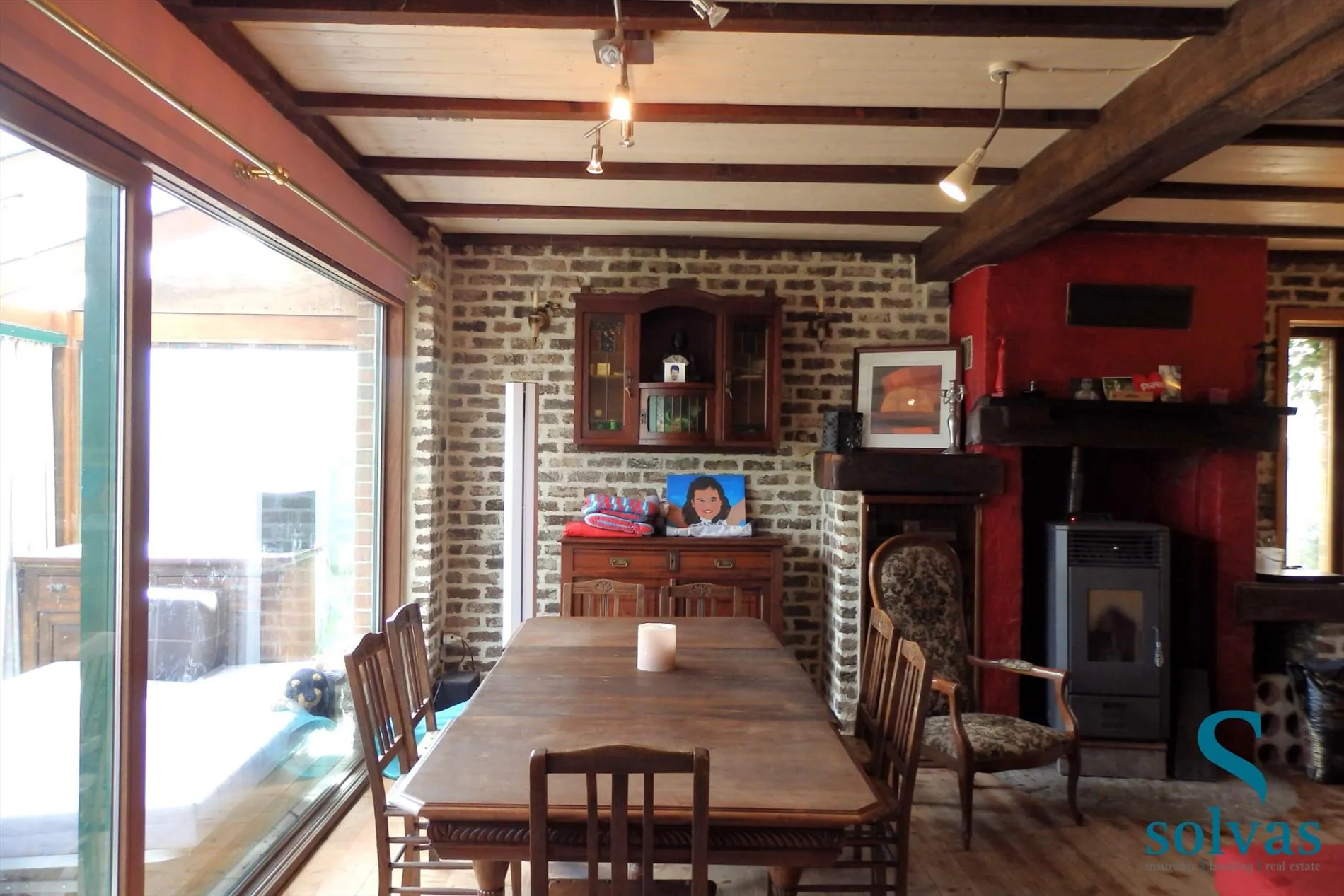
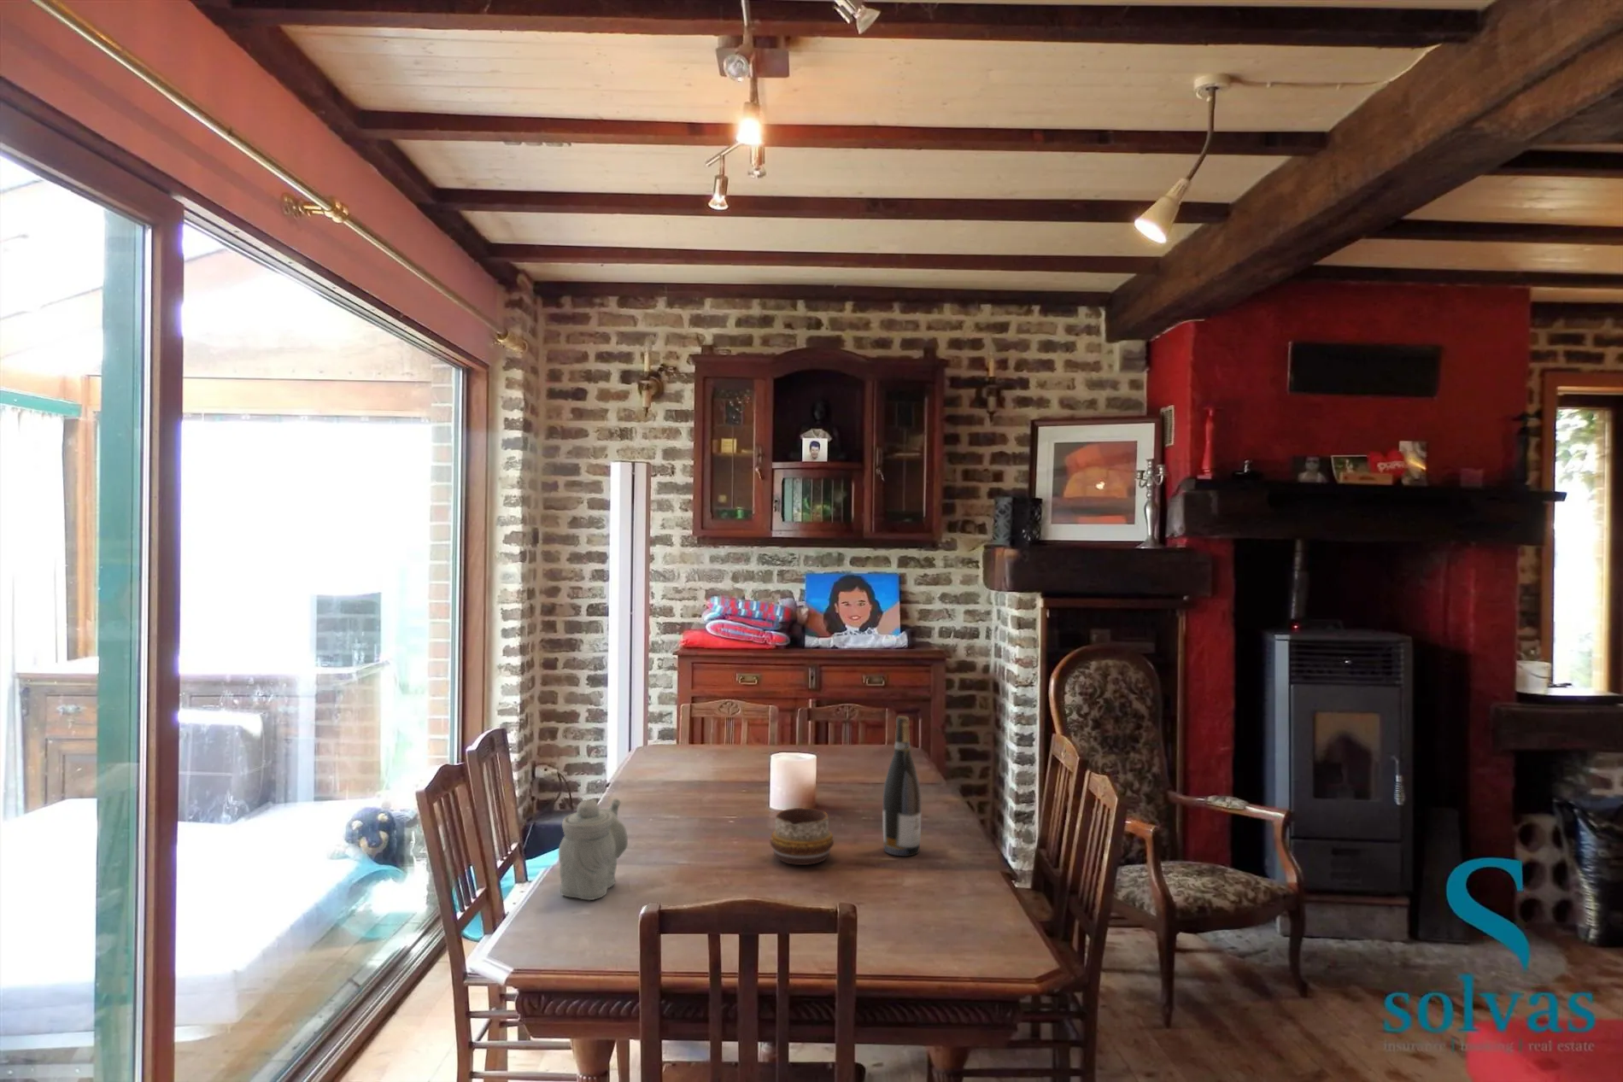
+ wine bottle (902, 783)
+ teapot (594, 839)
+ decorative bowl (802, 836)
